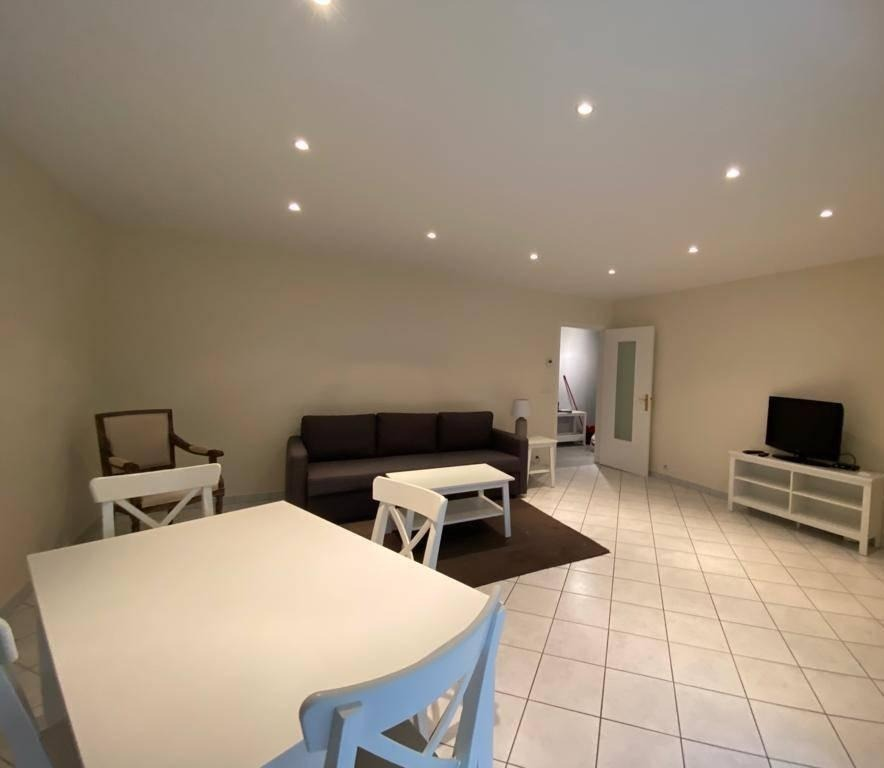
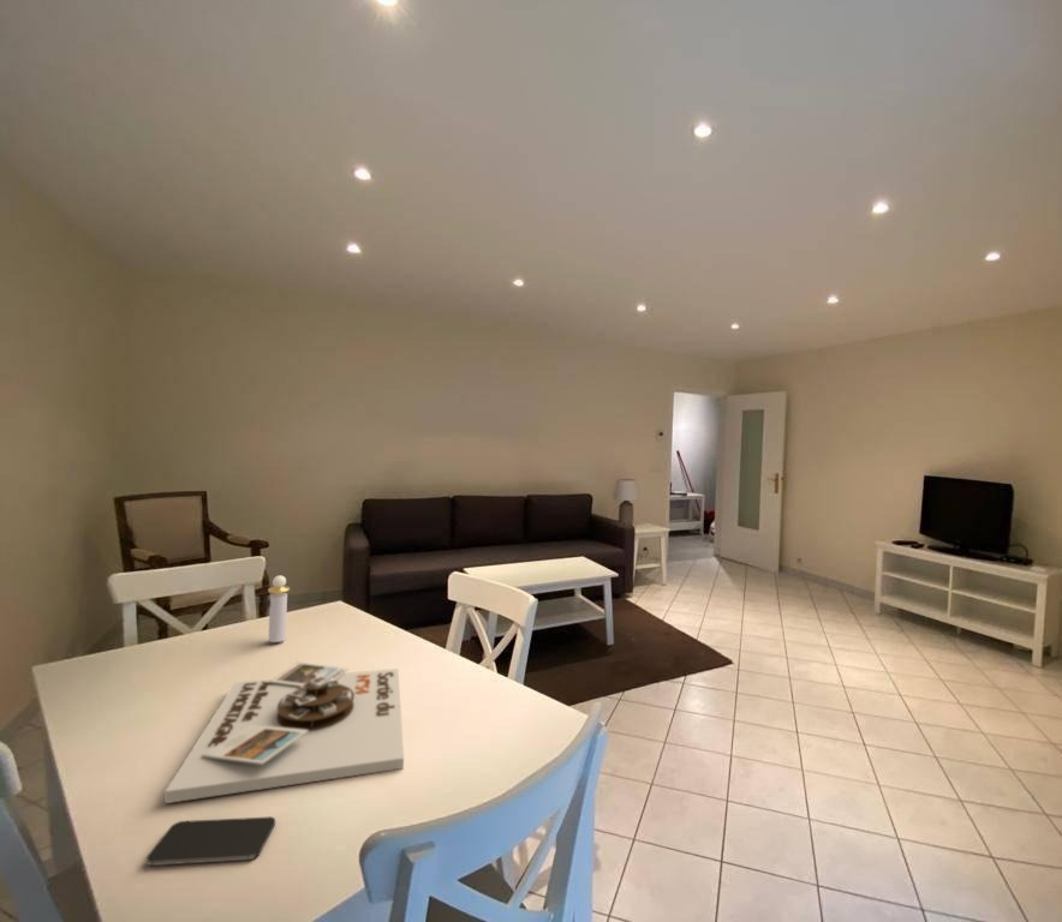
+ board game (311, 695)
+ perfume bottle (278, 609)
+ smartphone (214, 839)
